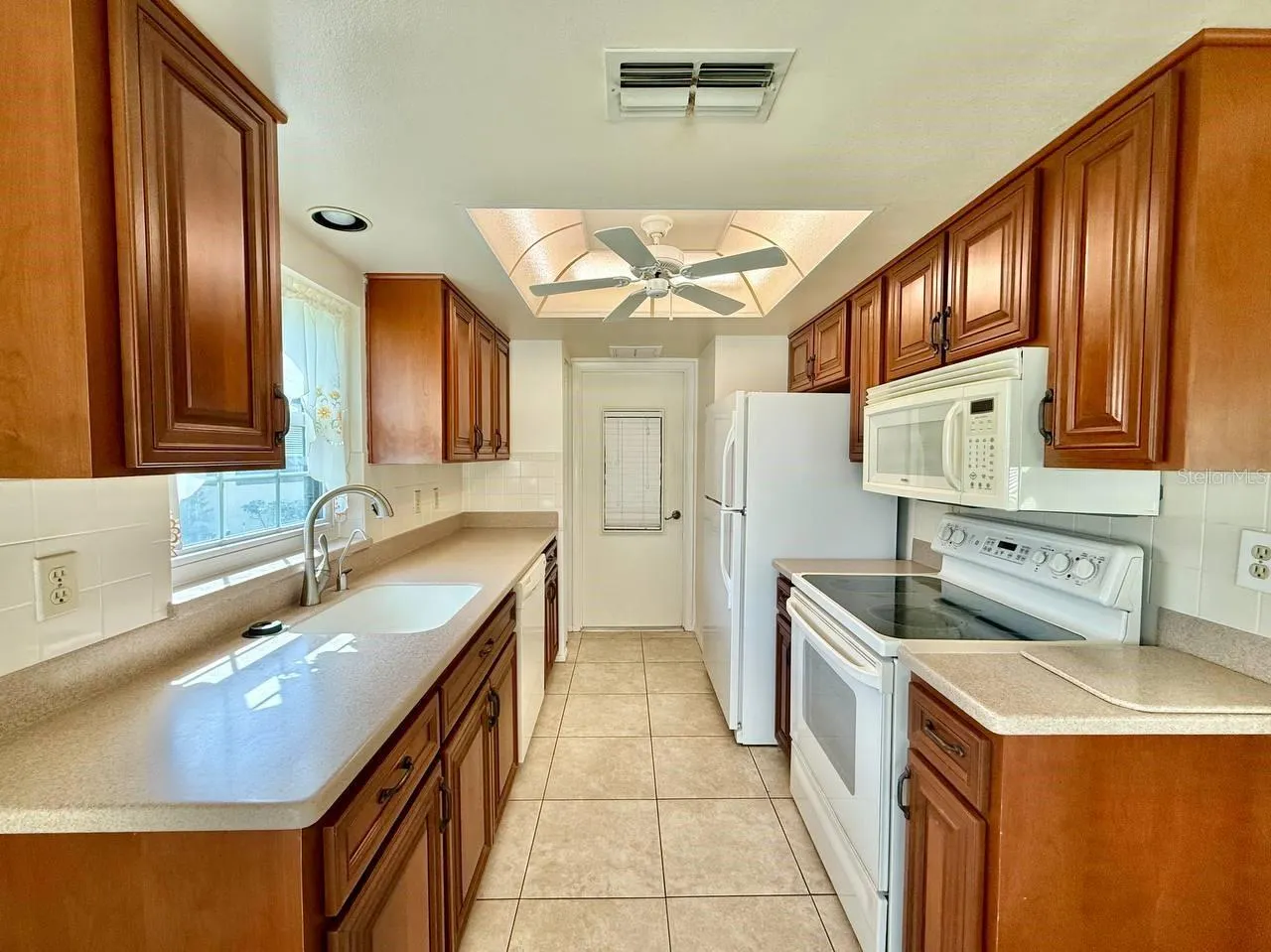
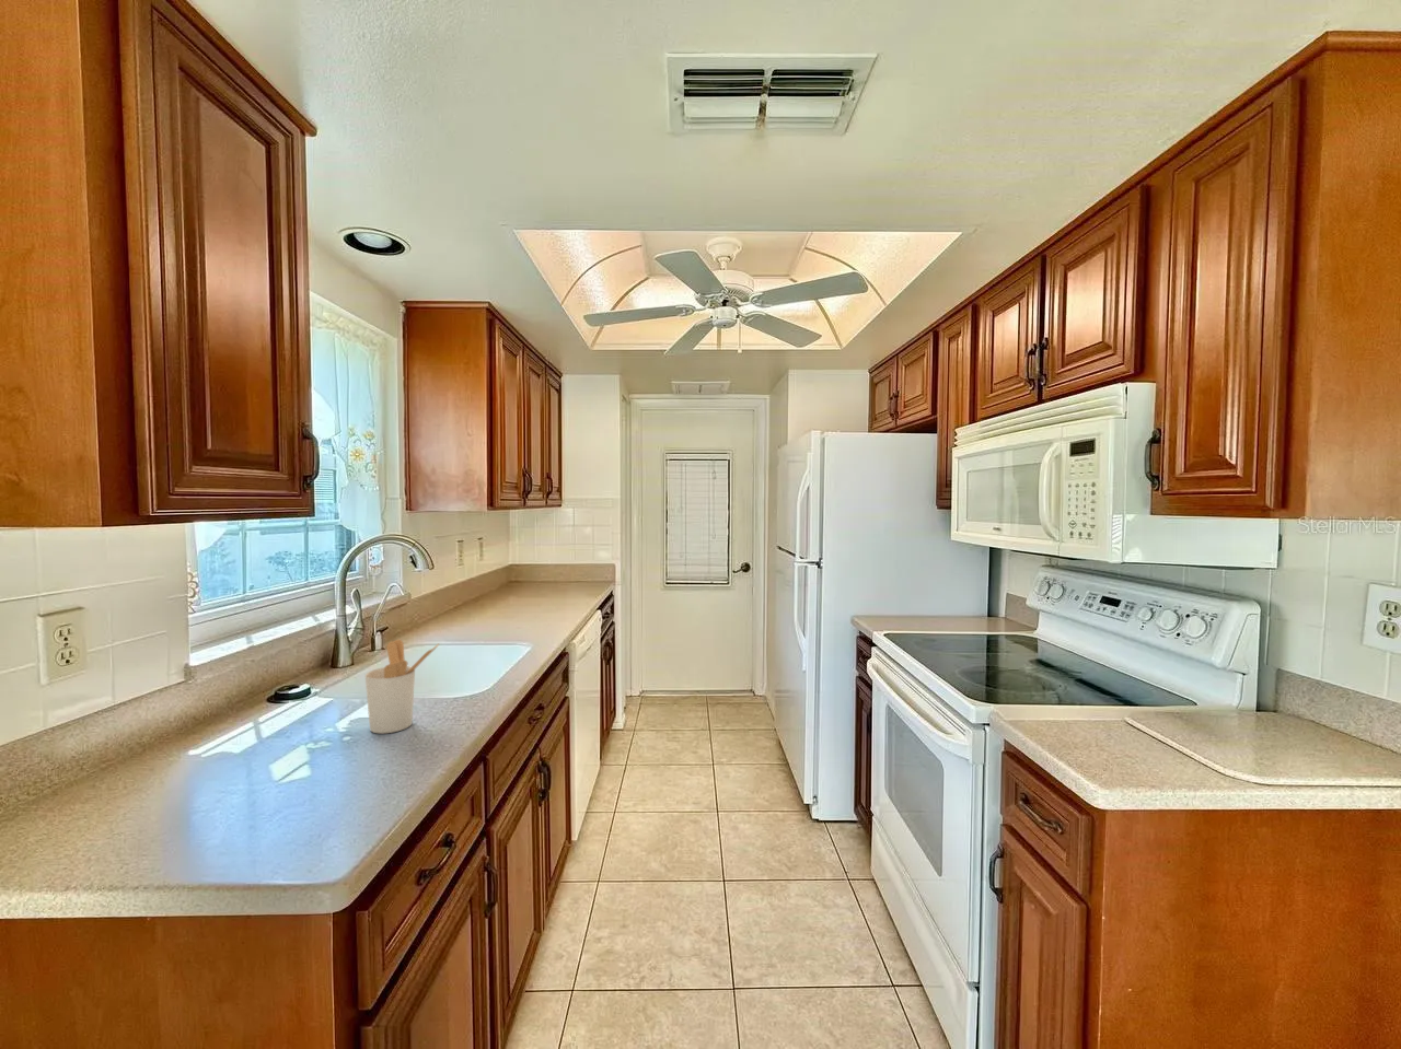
+ utensil holder (402, 683)
